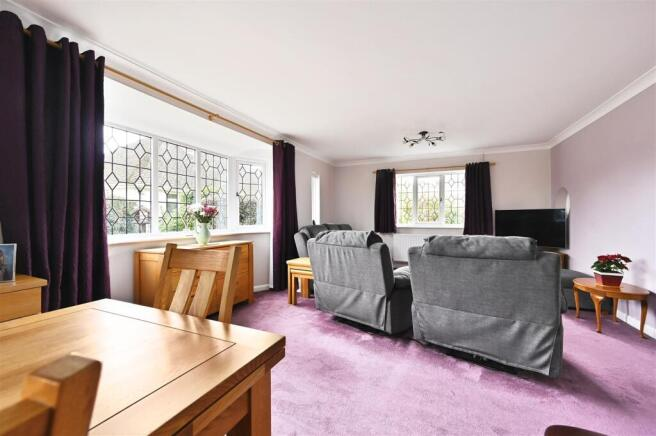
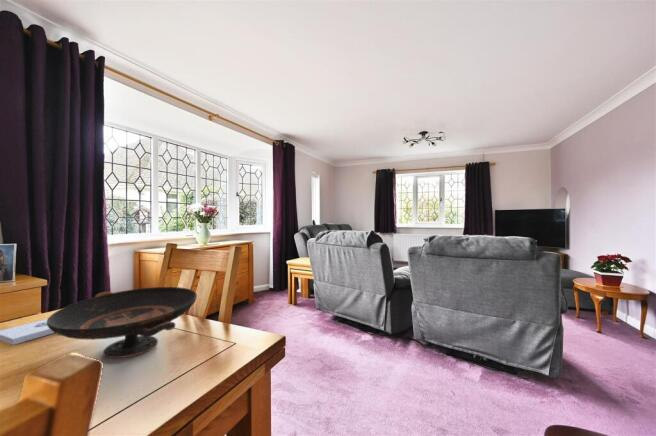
+ decorative bowl (130, 324)
+ notepad (47, 326)
